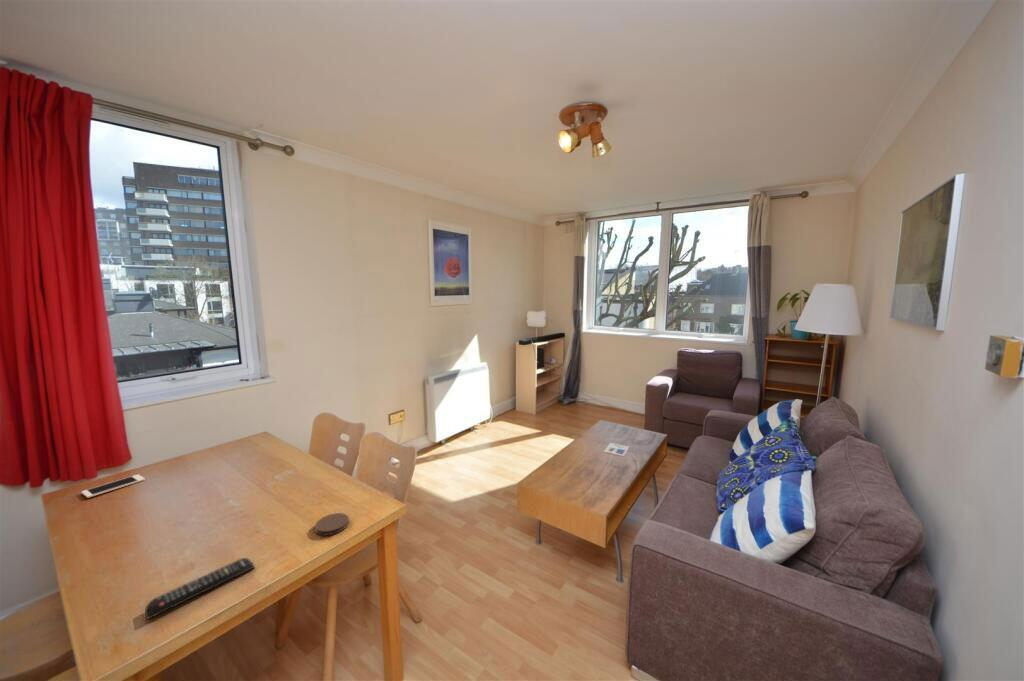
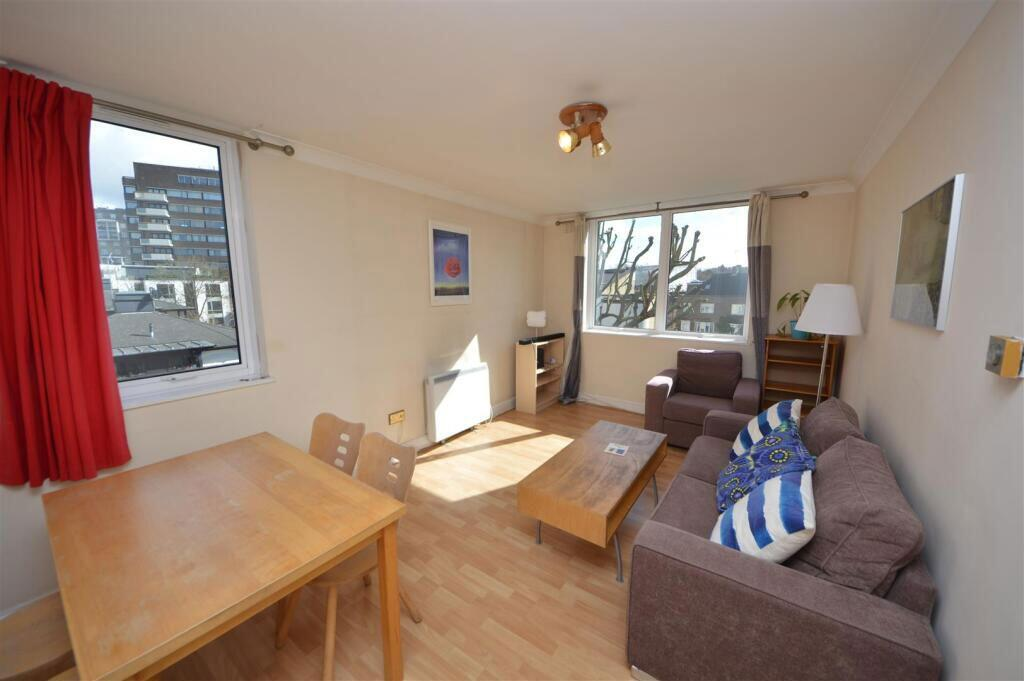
- remote control (204, 584)
- cell phone (114, 485)
- coaster (332, 523)
